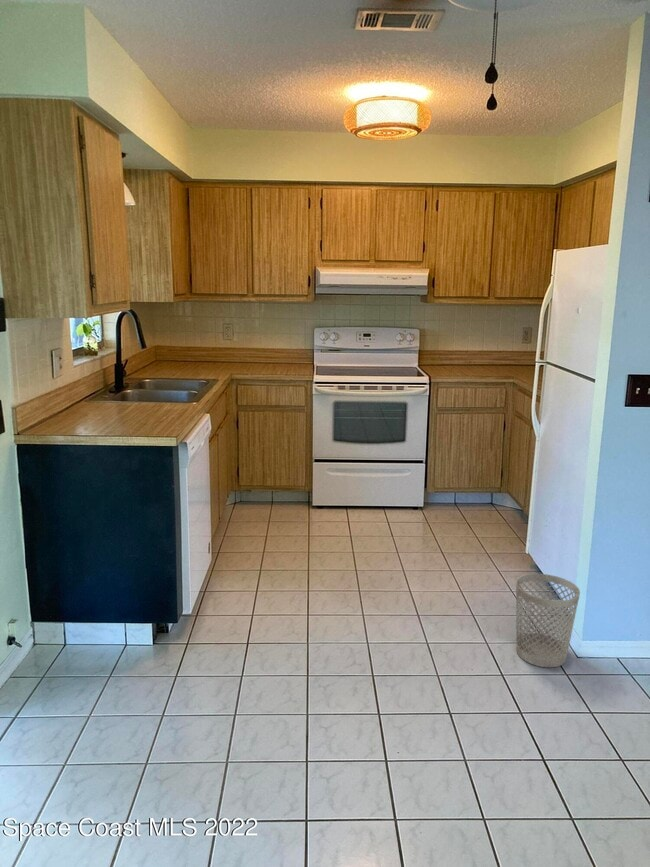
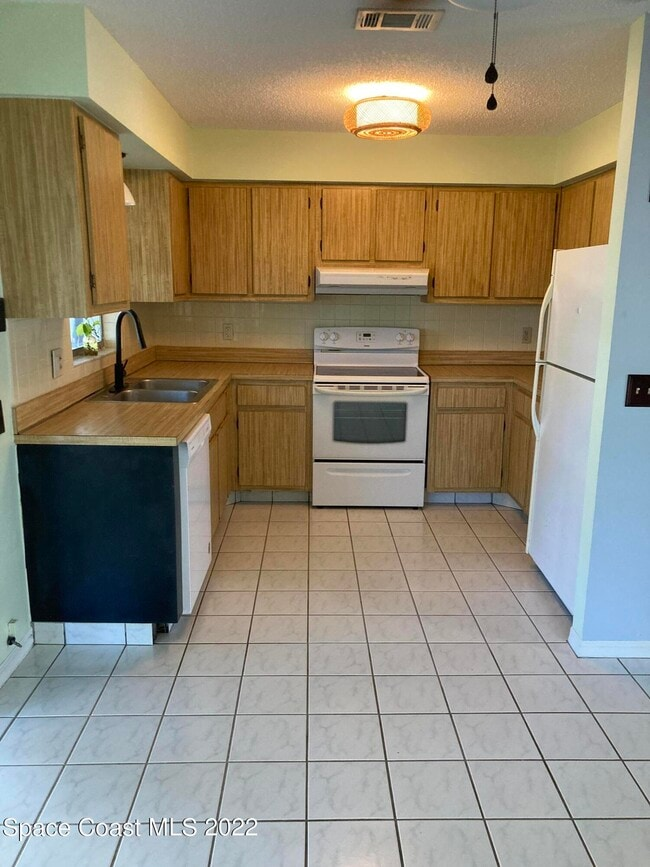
- wastebasket (544, 620)
